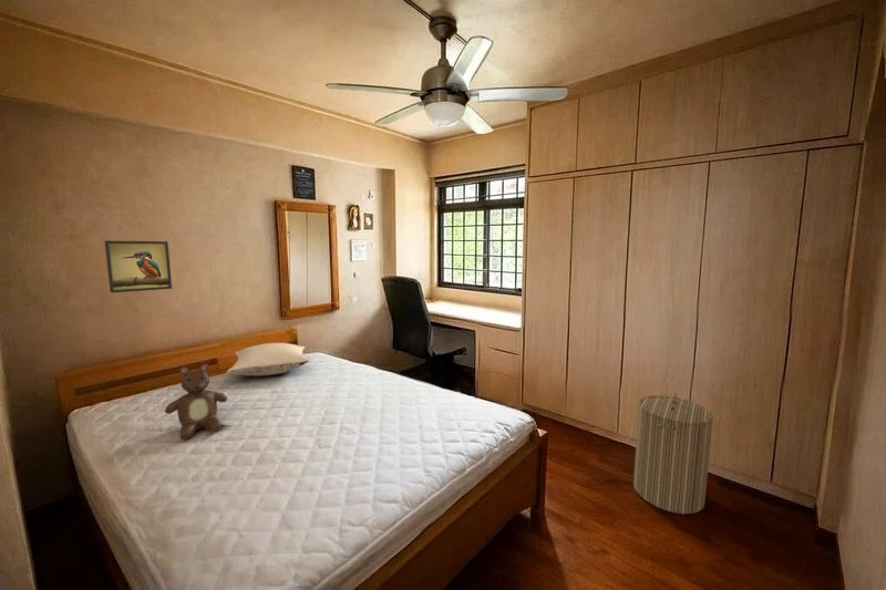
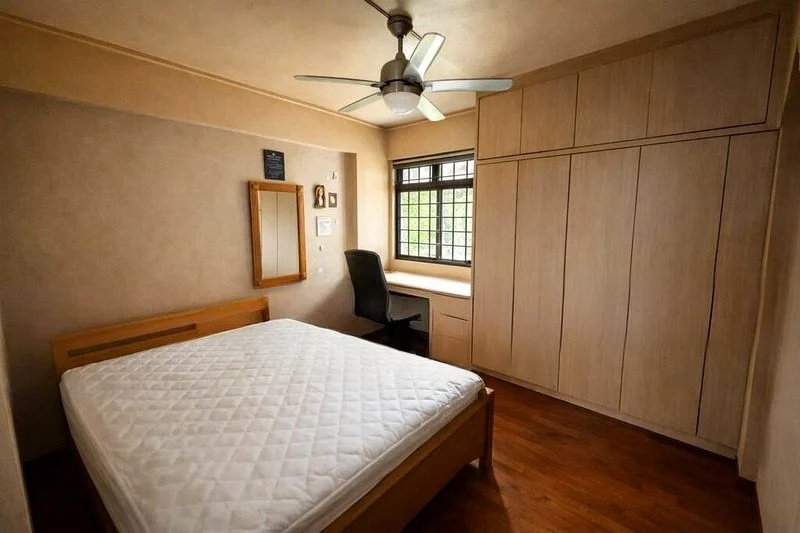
- pillow (269, 358)
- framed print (140, 266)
- teddy bear (197, 398)
- laundry hamper (671, 444)
